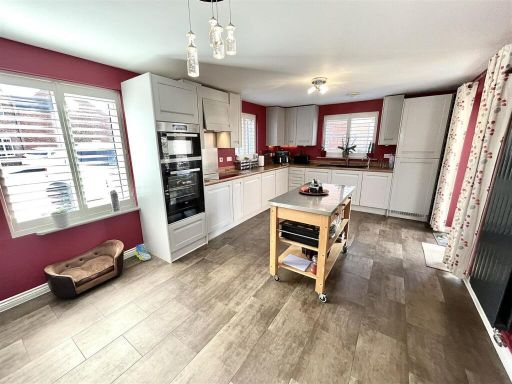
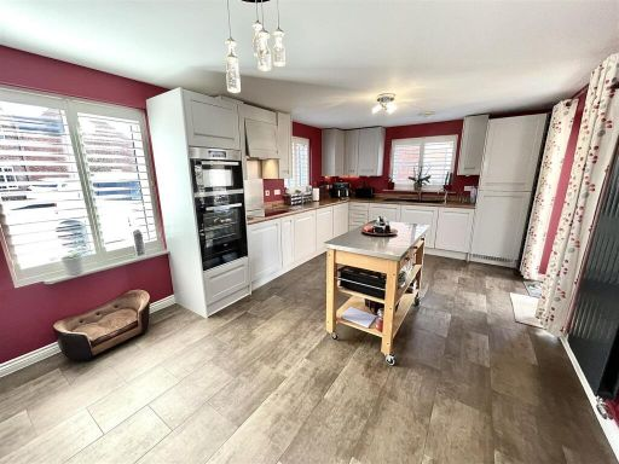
- sneaker (141, 251)
